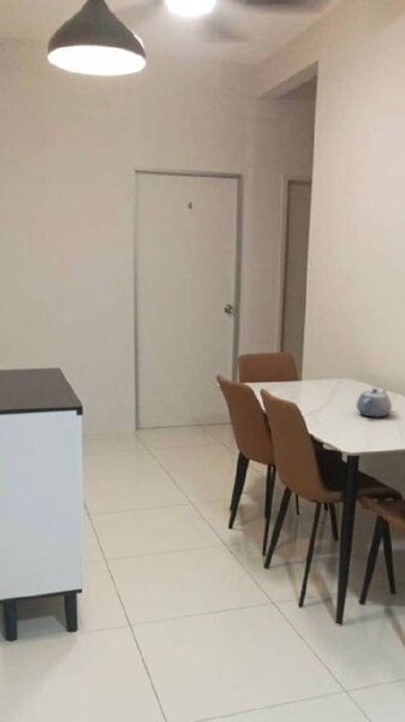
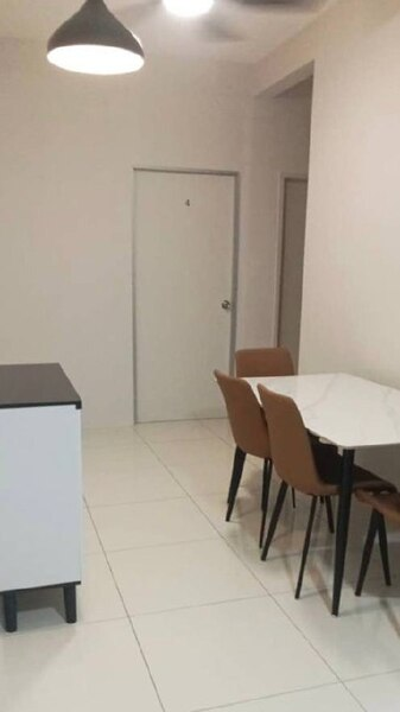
- teapot (374, 401)
